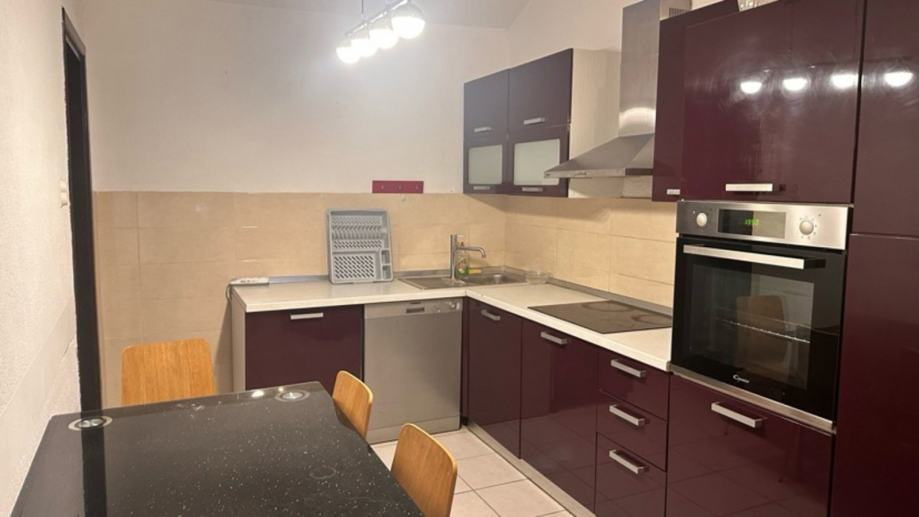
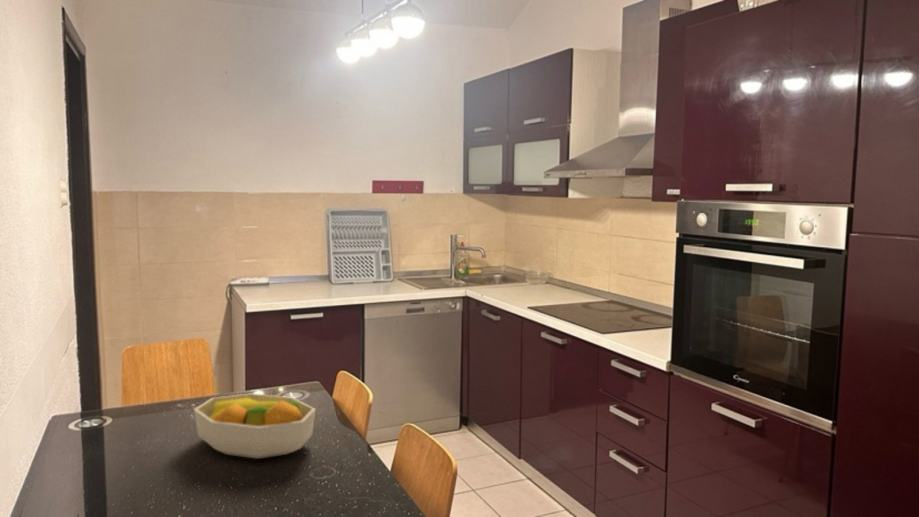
+ fruit bowl (255, 418)
